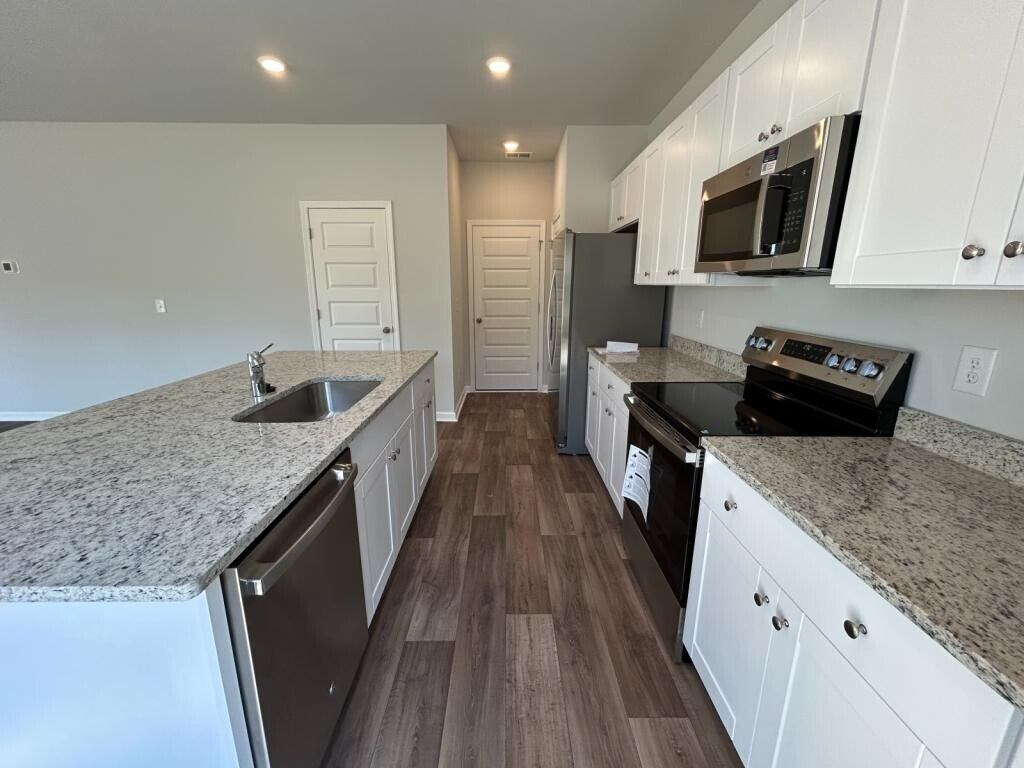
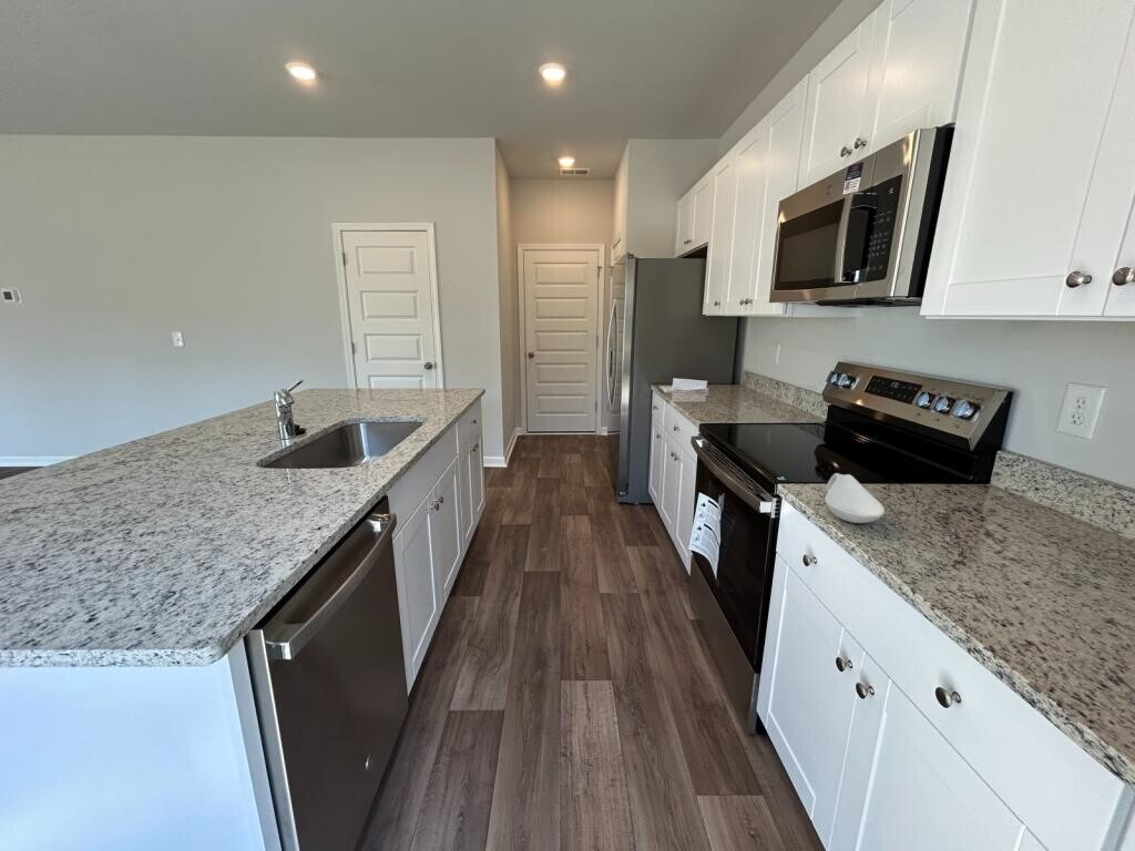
+ spoon rest (847, 495)
